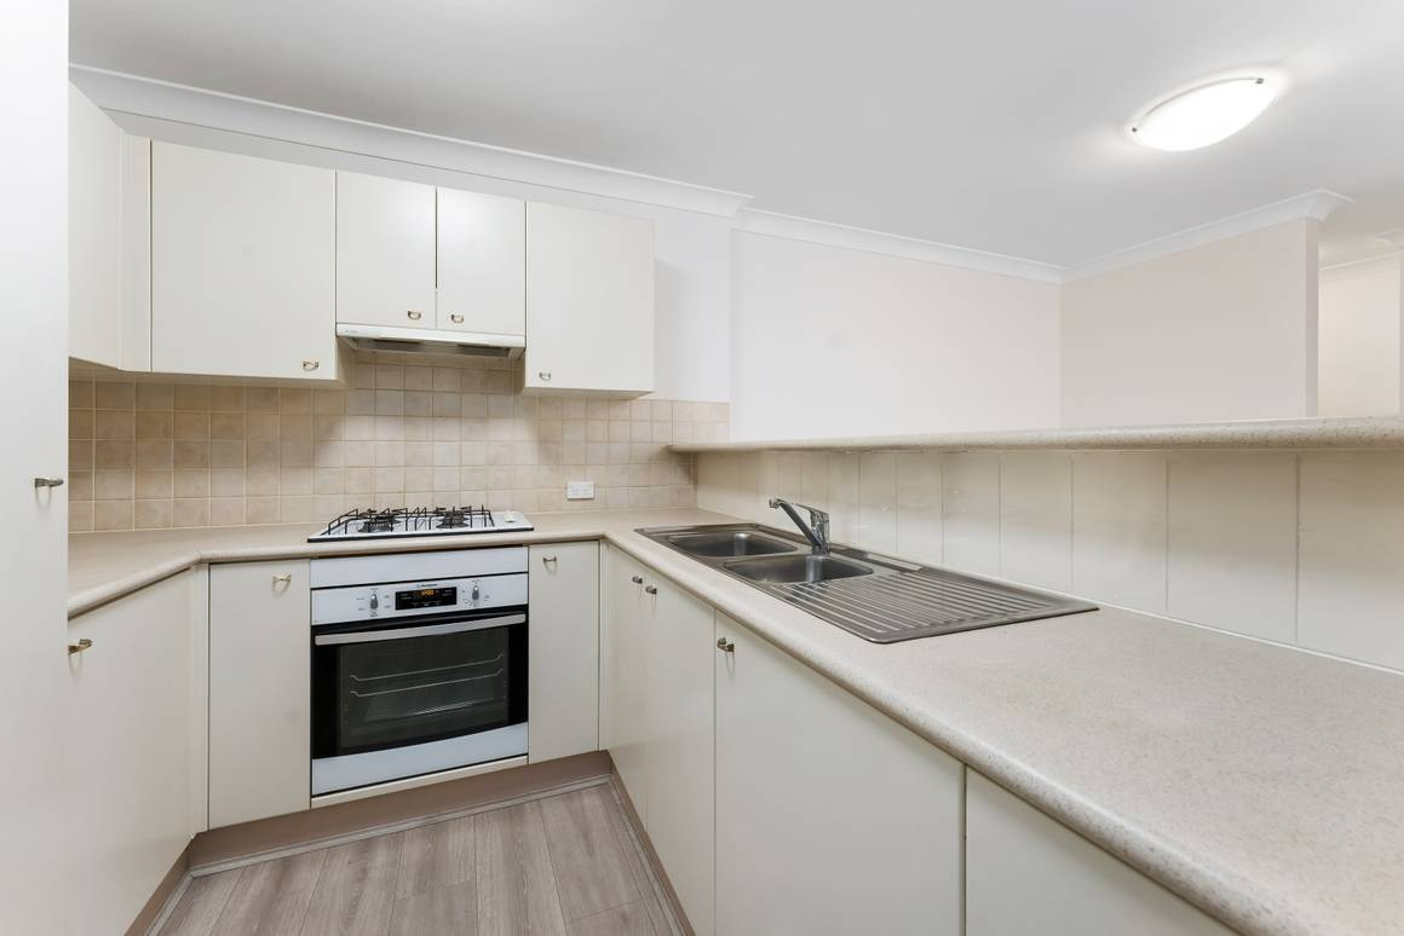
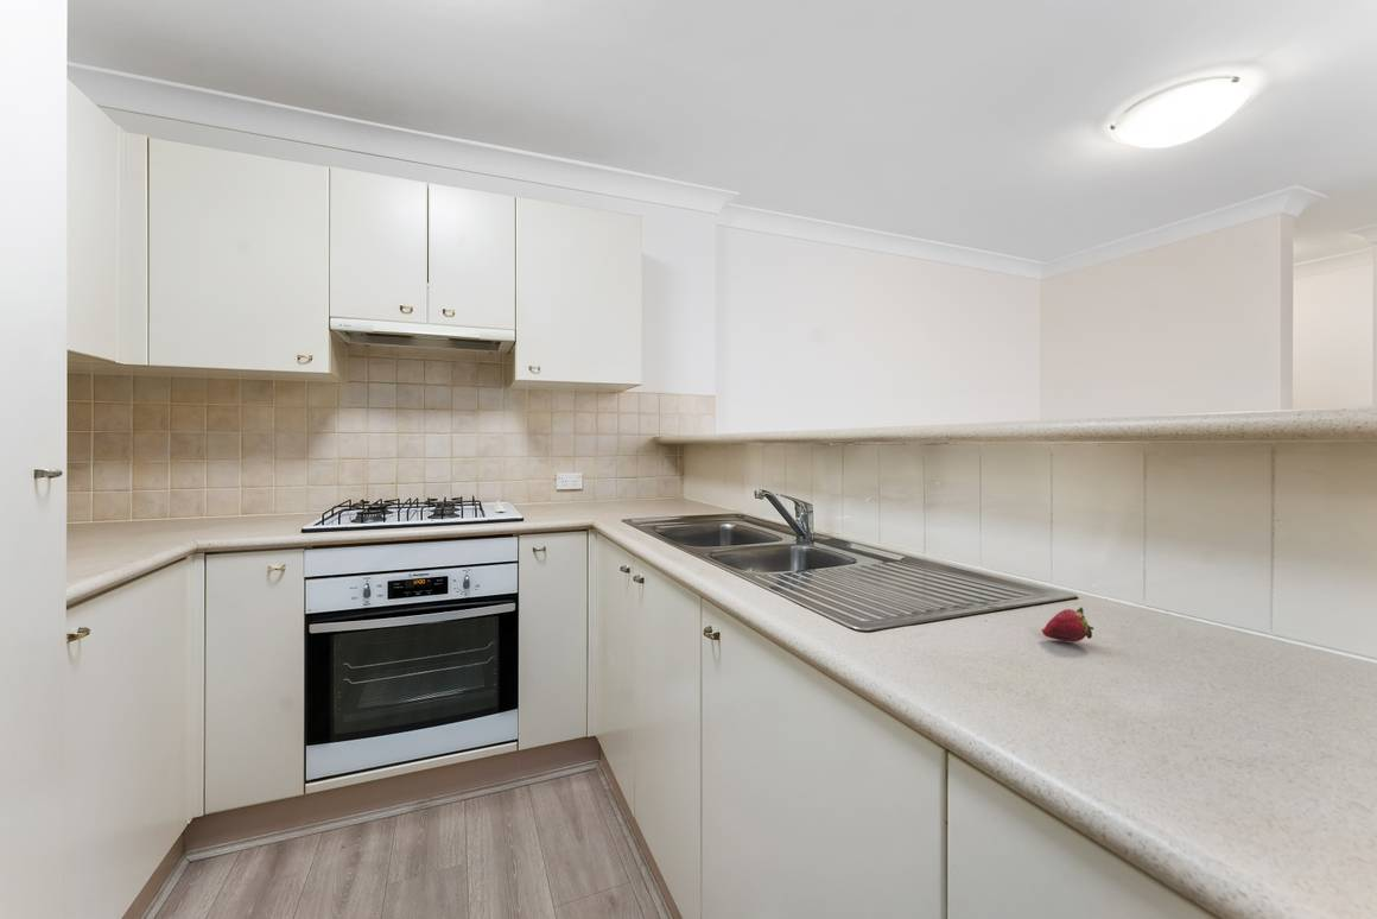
+ fruit (1066, 623)
